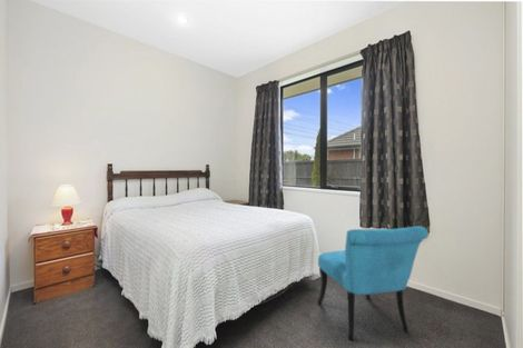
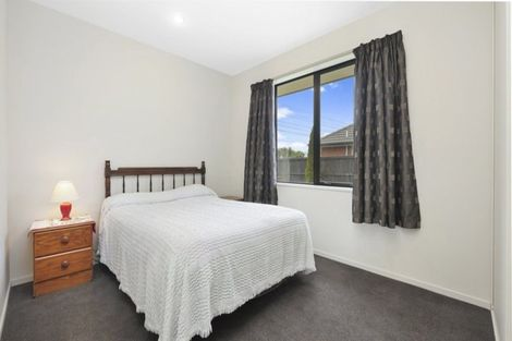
- chair (365, 270)
